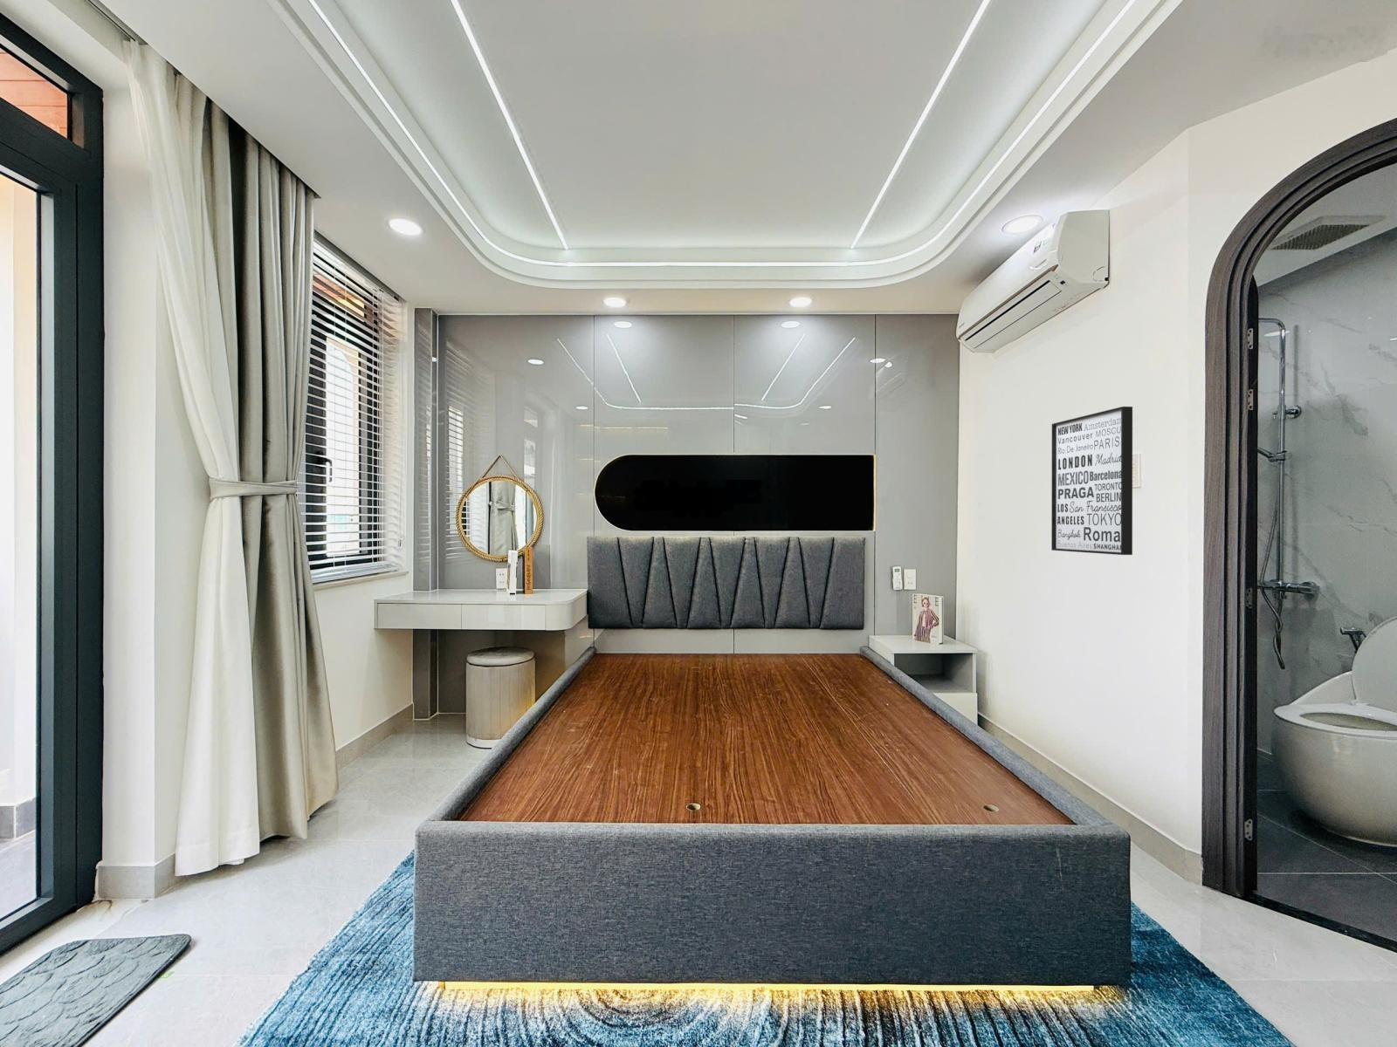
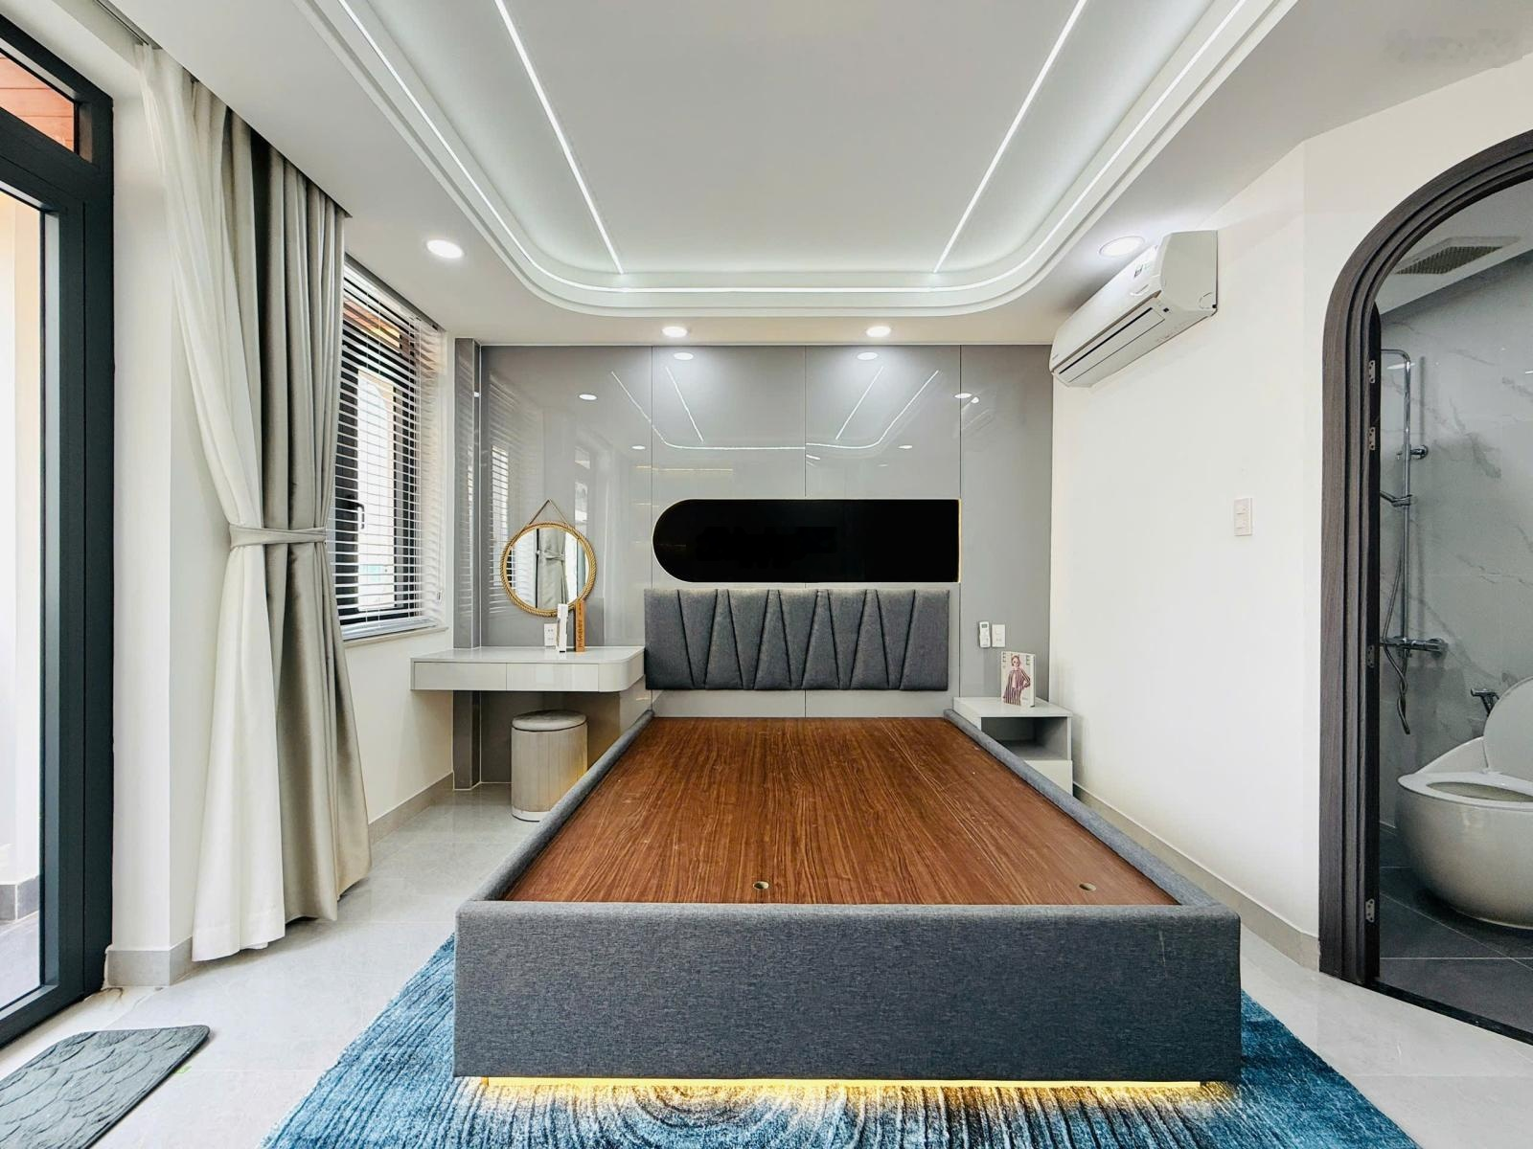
- wall art (1089, 484)
